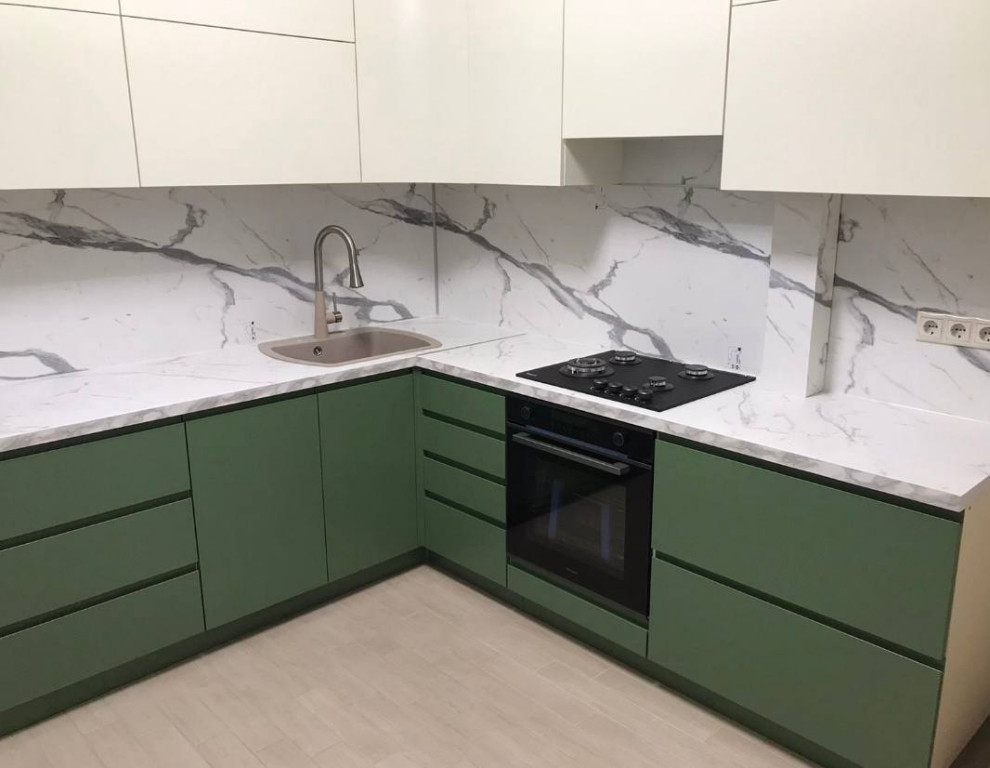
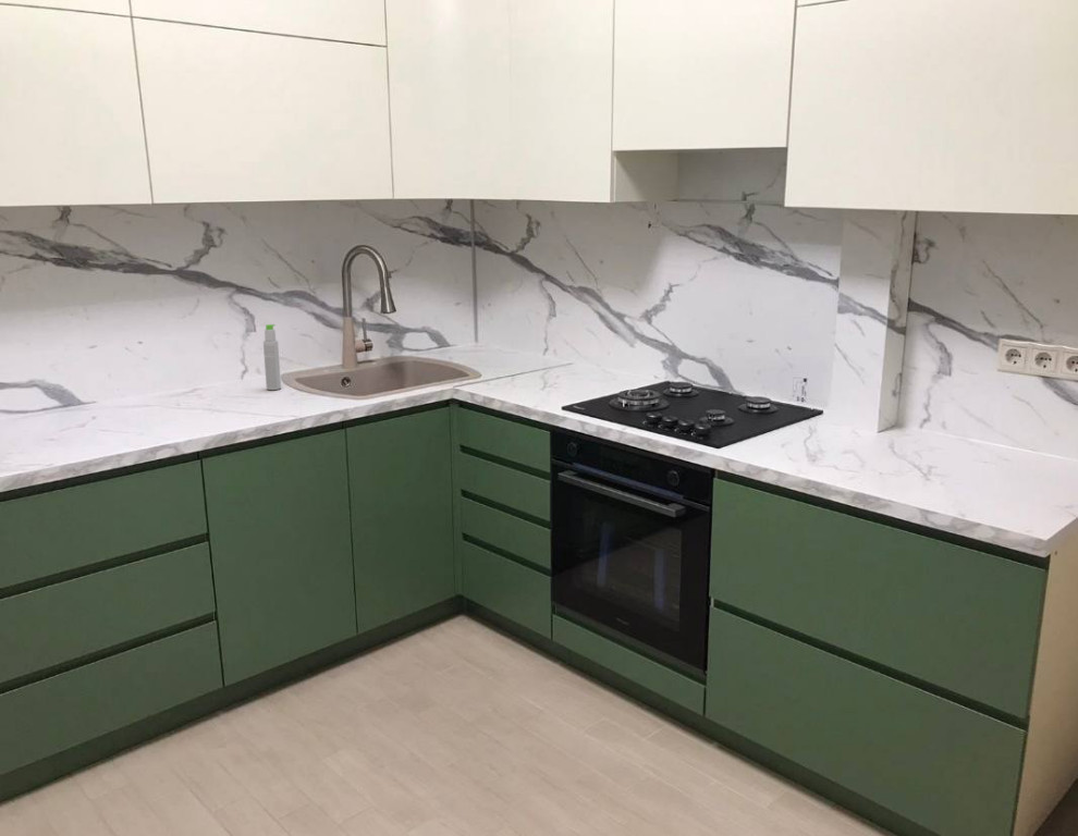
+ bottle (271, 356)
